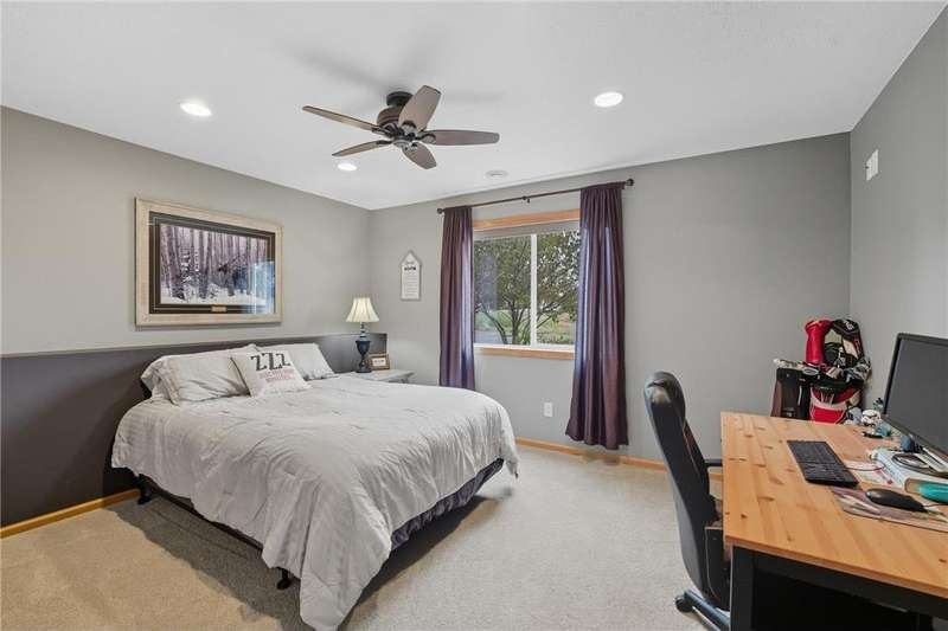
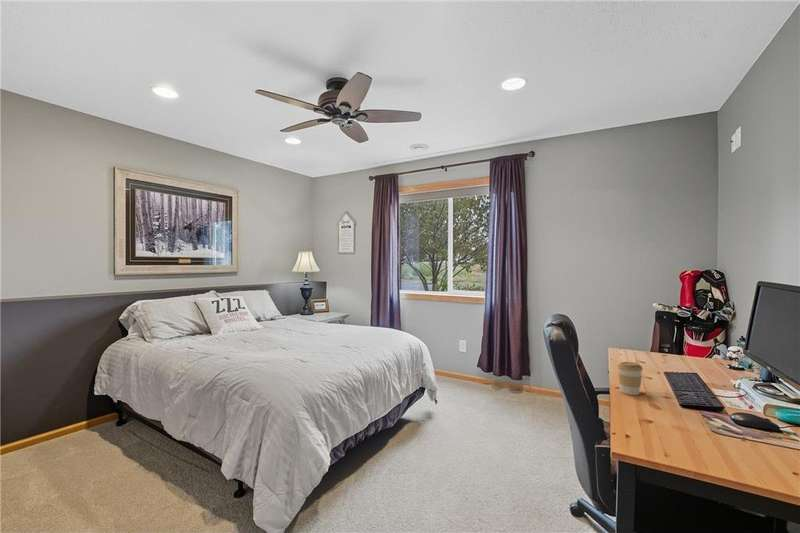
+ coffee cup (629, 377)
